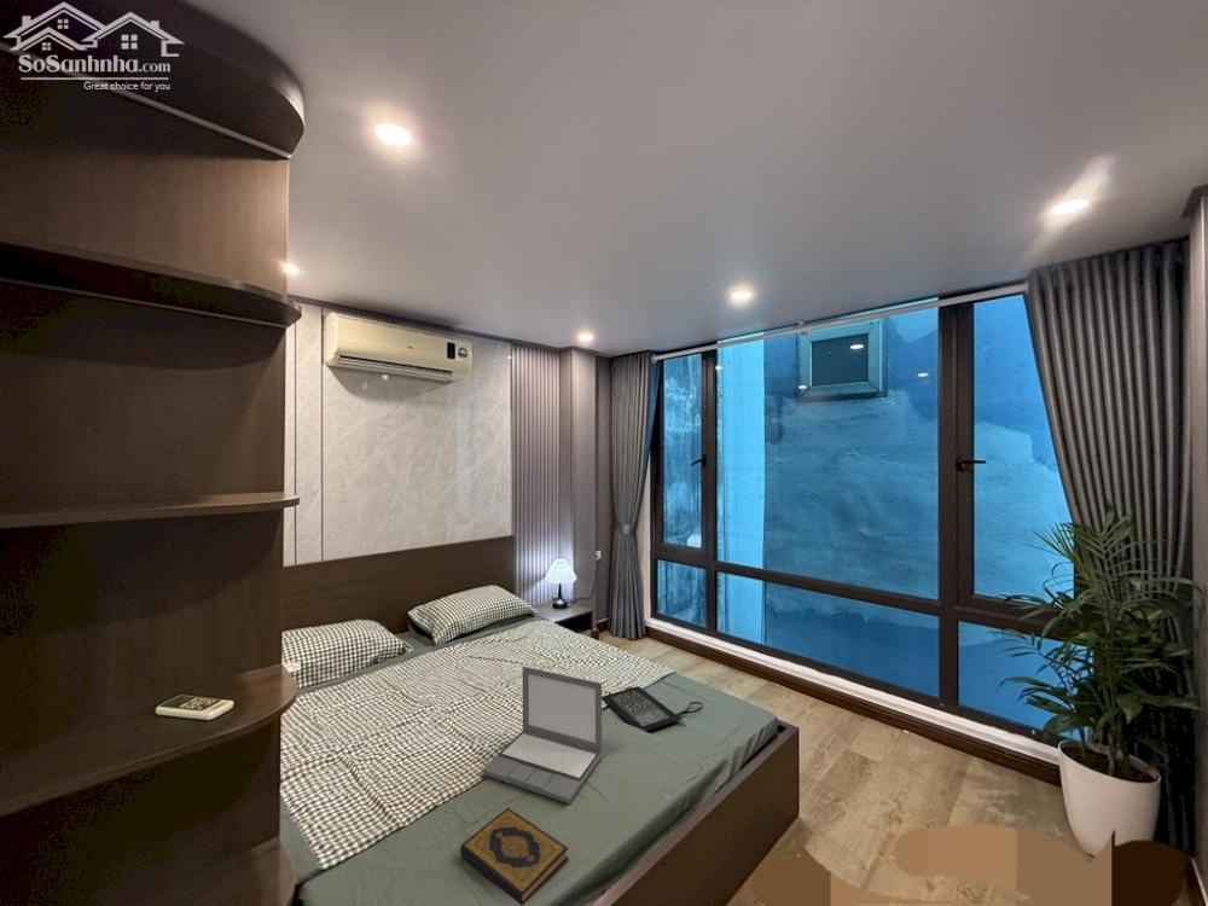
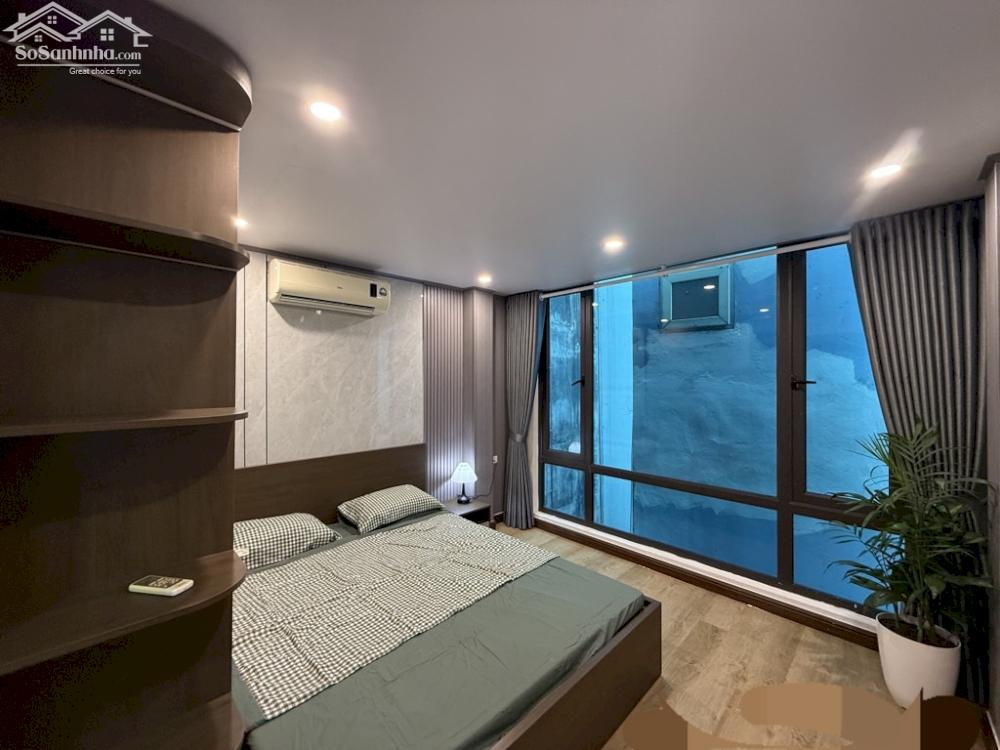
- laptop (544, 727)
- clutch bag (643, 708)
- hardback book (513, 852)
